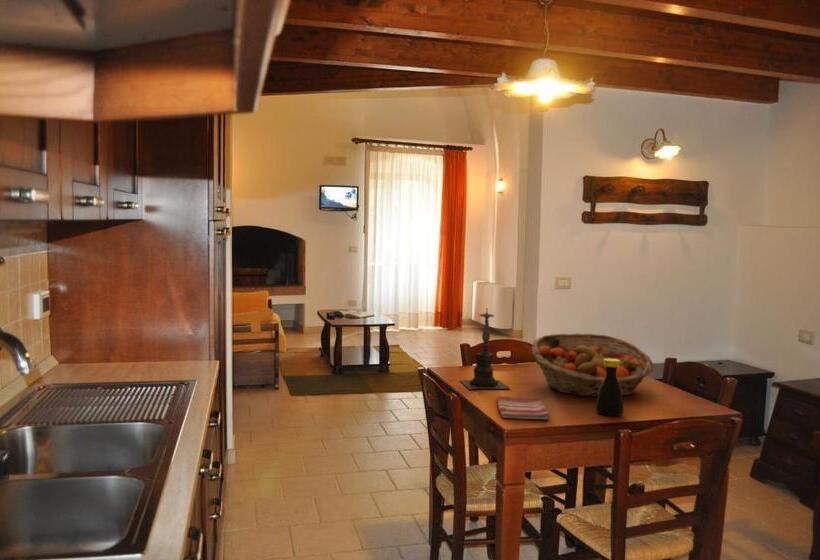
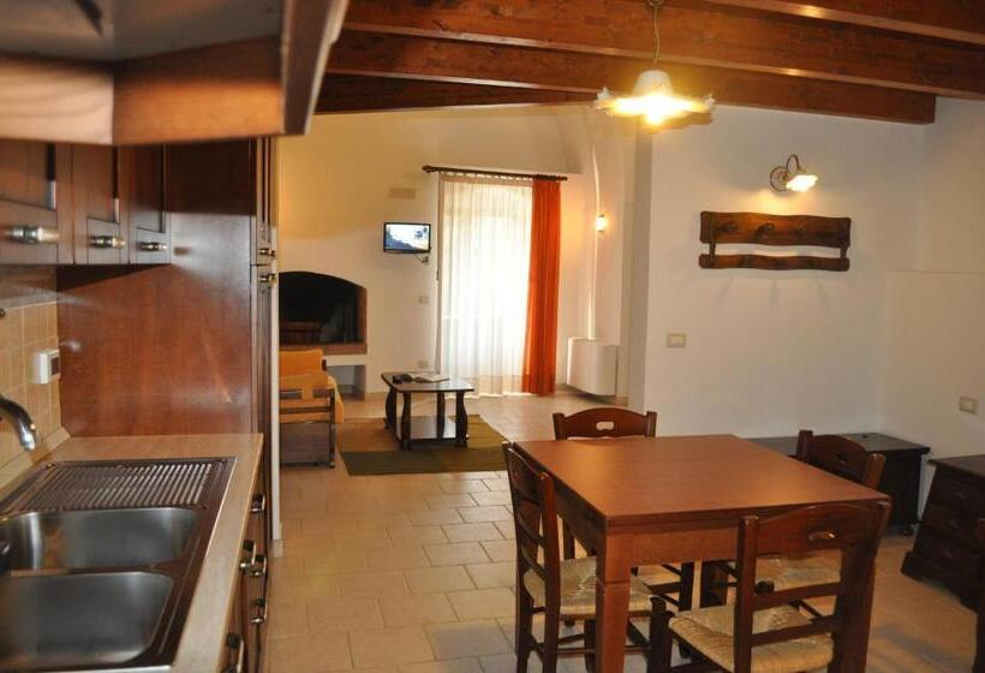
- fruit basket (590, 363)
- bottle (610, 386)
- dish towel (521, 406)
- candle holder (485, 343)
